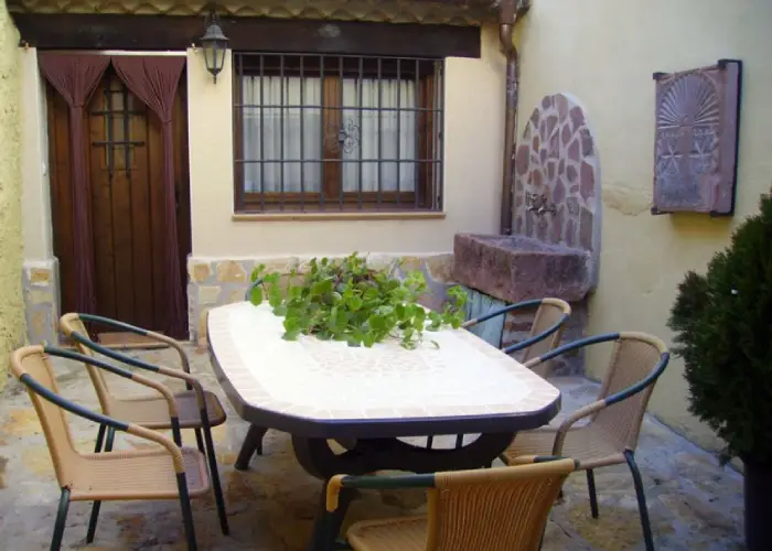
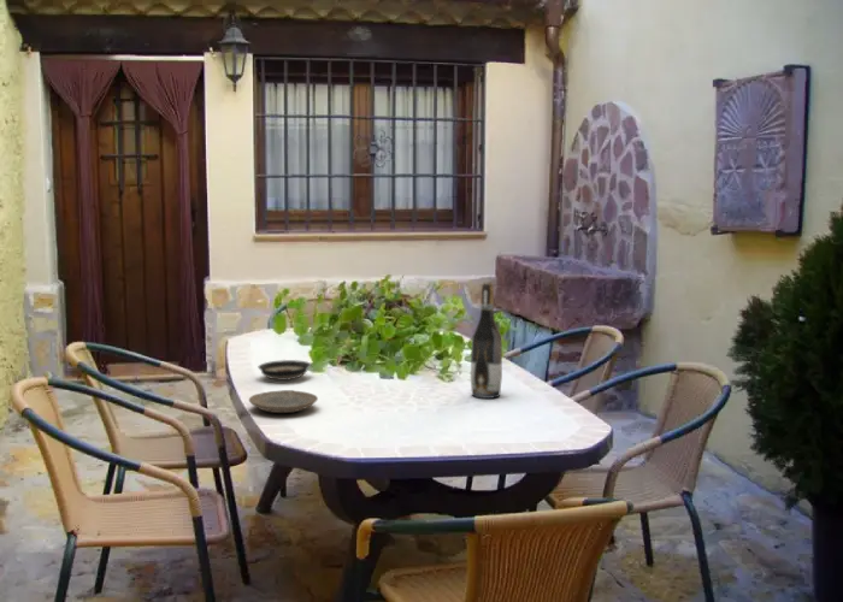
+ wine bottle (487, 338)
+ saucer (284, 371)
+ plate (283, 403)
